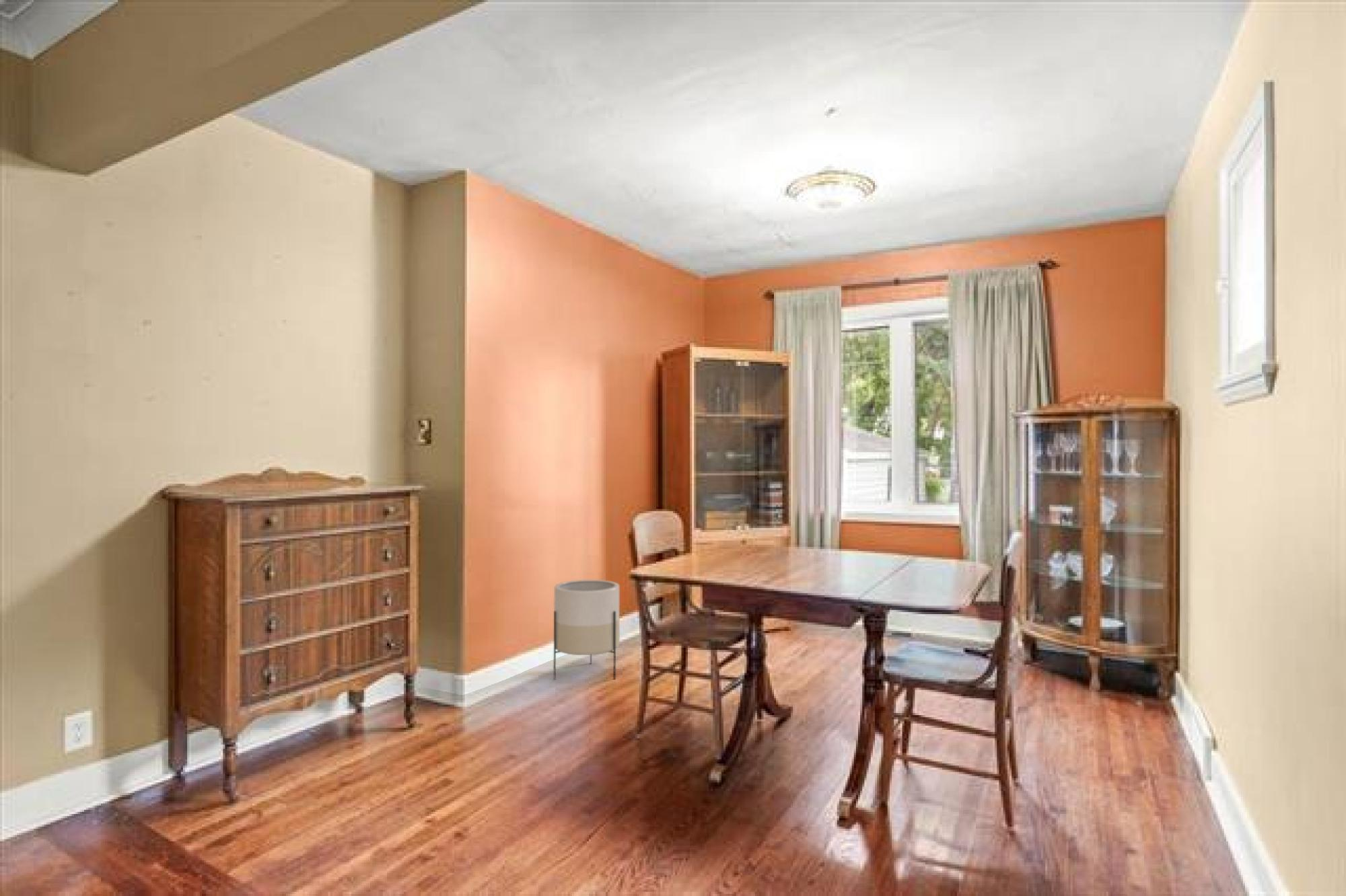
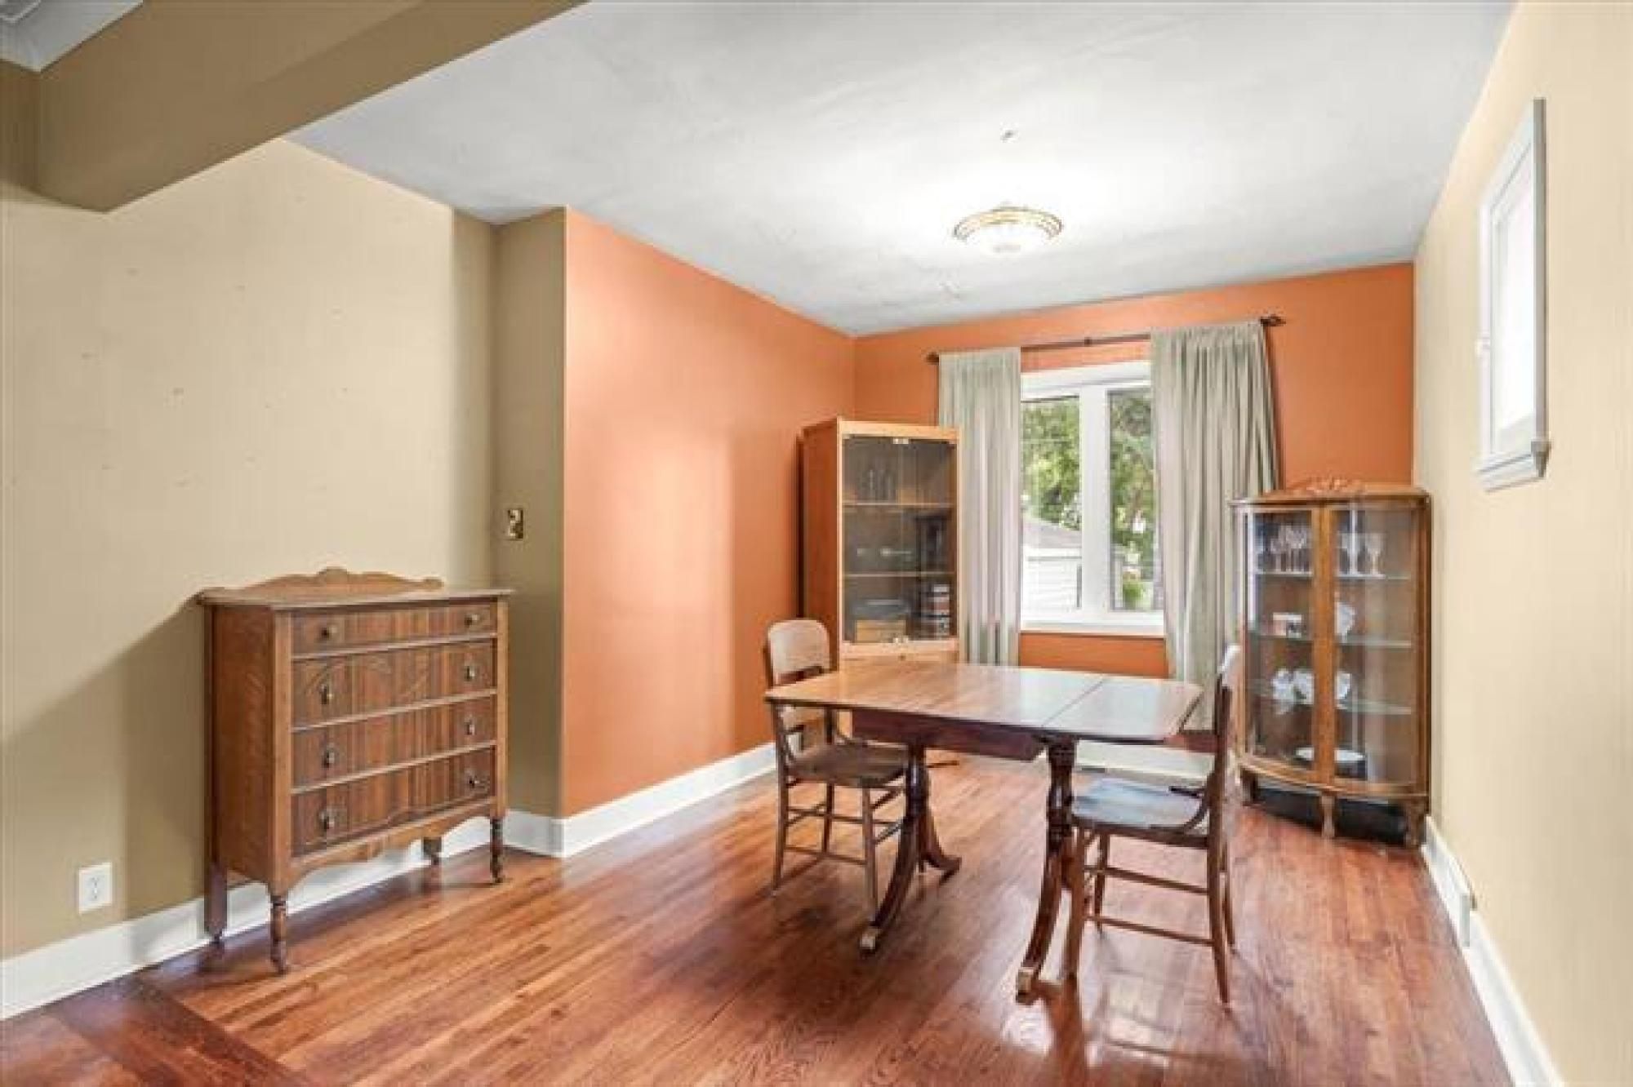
- planter (588, 630)
